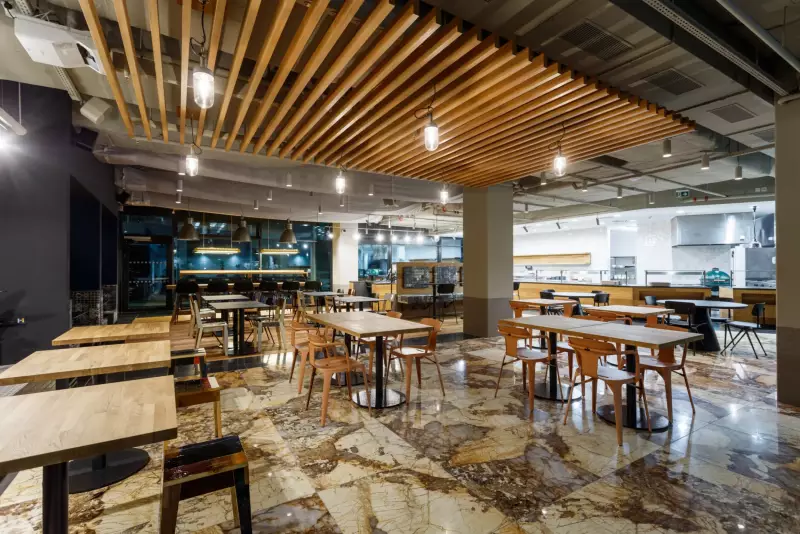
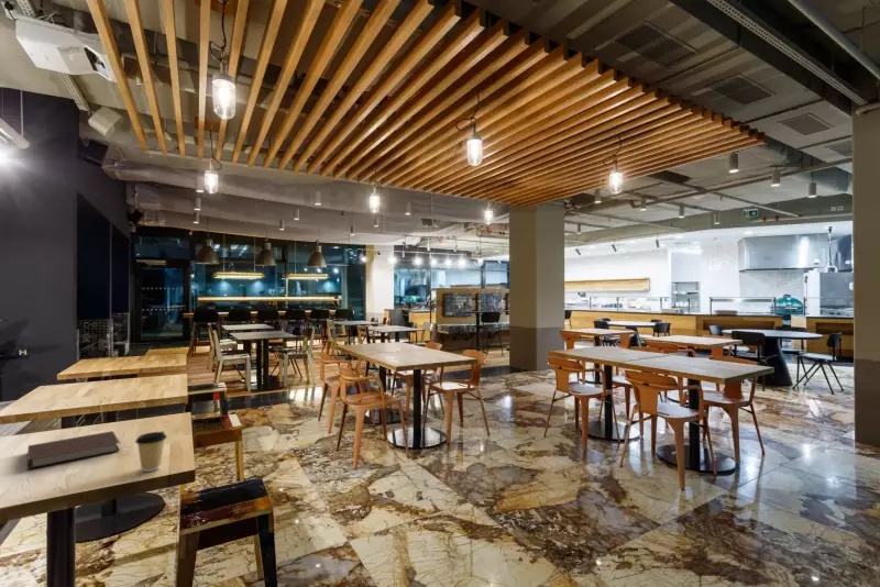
+ notebook (74, 447)
+ coffee cup (151, 451)
